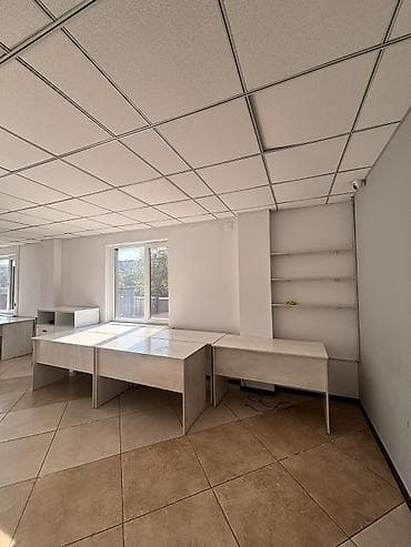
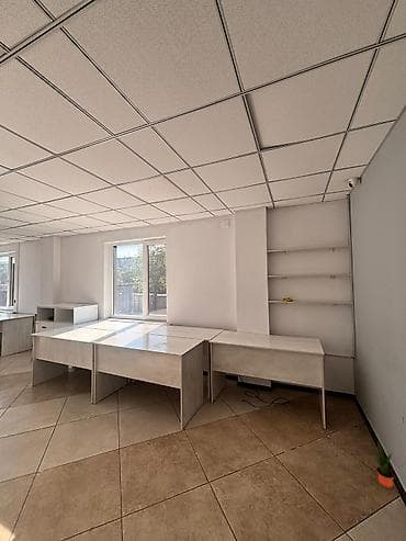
+ potted plant (382, 463)
